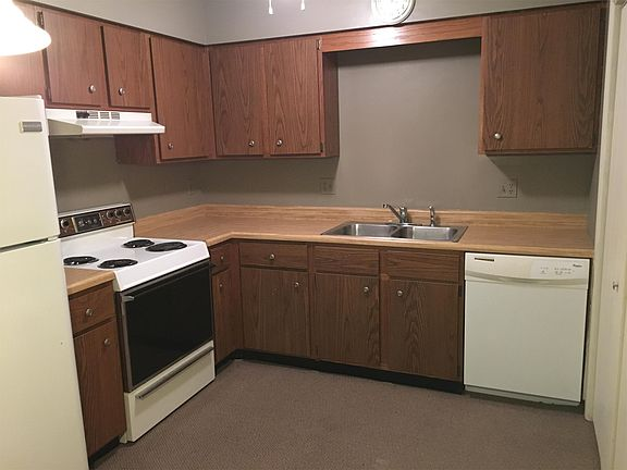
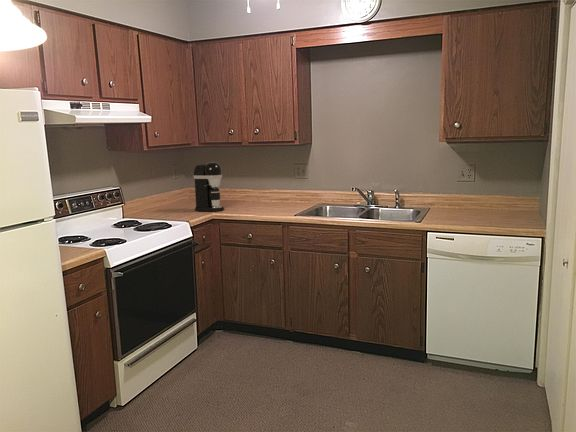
+ coffee maker (208, 186)
